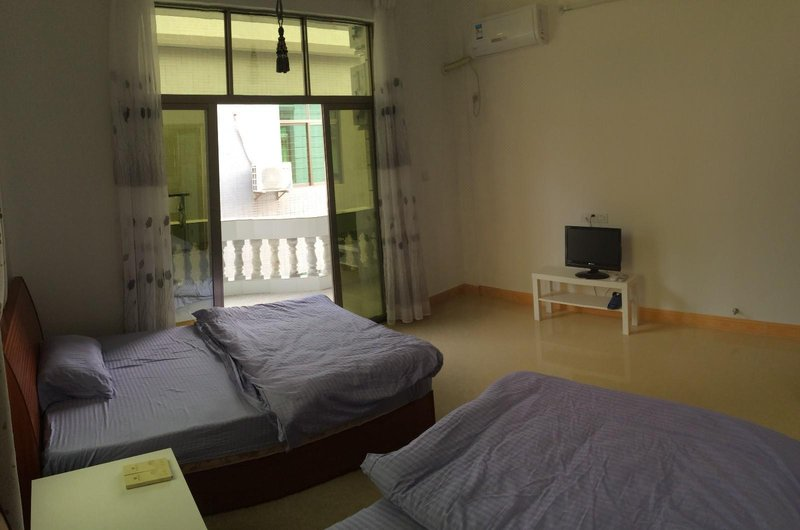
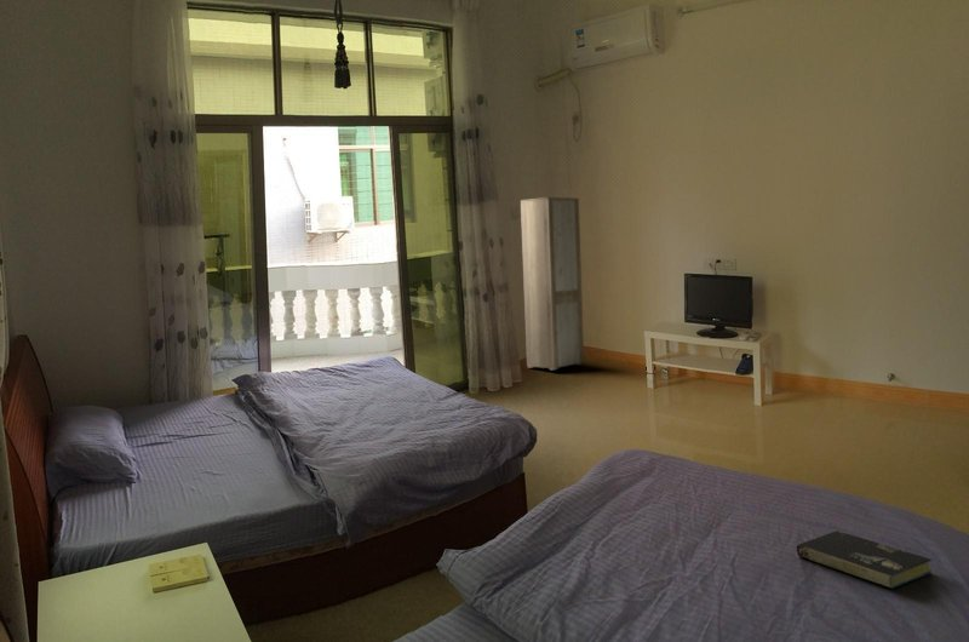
+ cabinet (554, 282)
+ book (861, 557)
